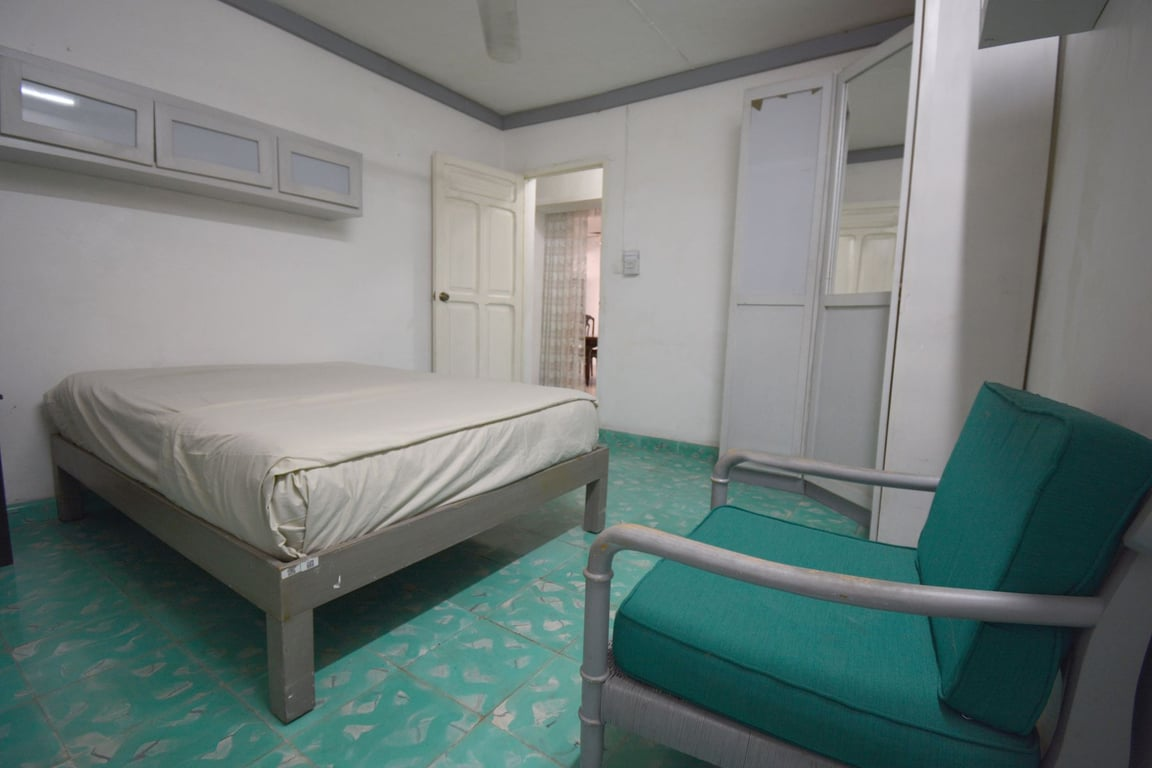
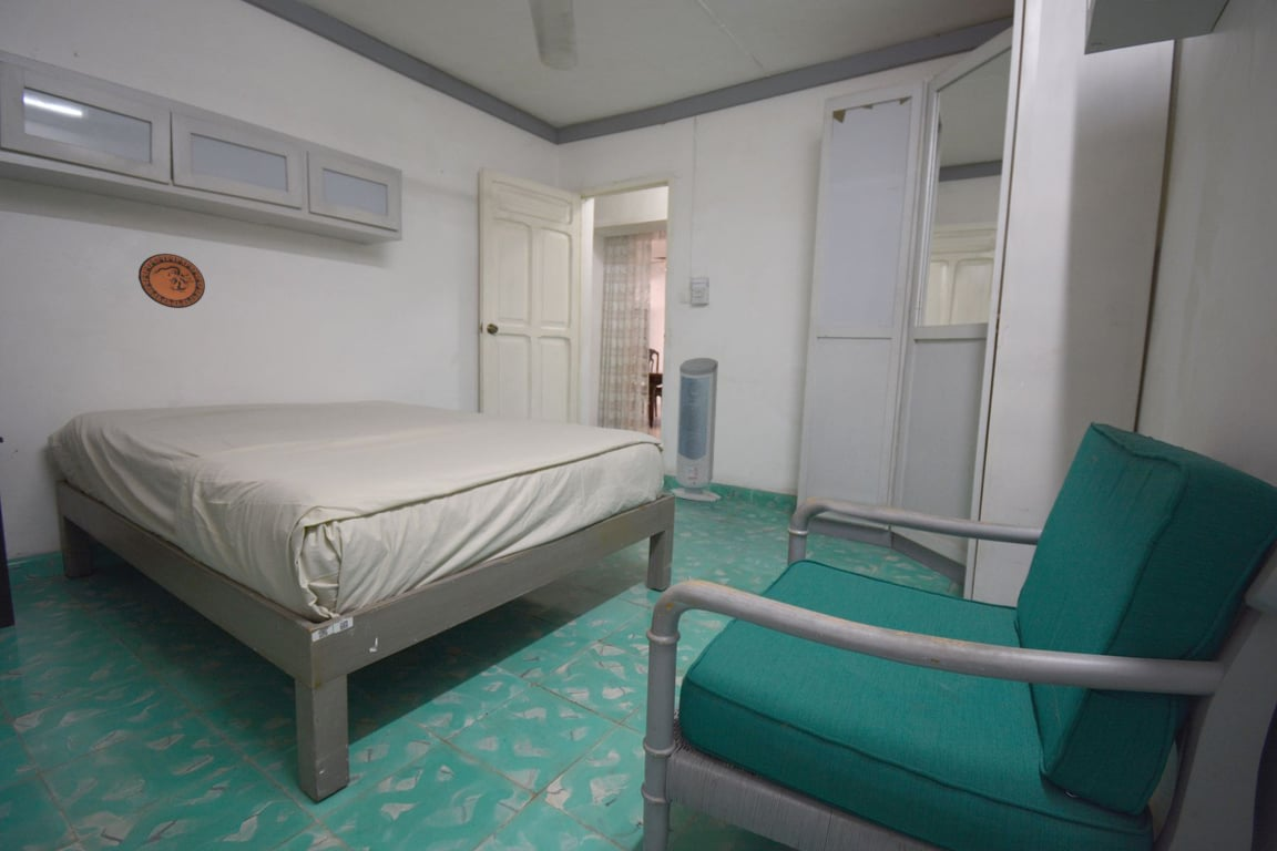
+ decorative plate (172, 280)
+ air purifier (696, 427)
